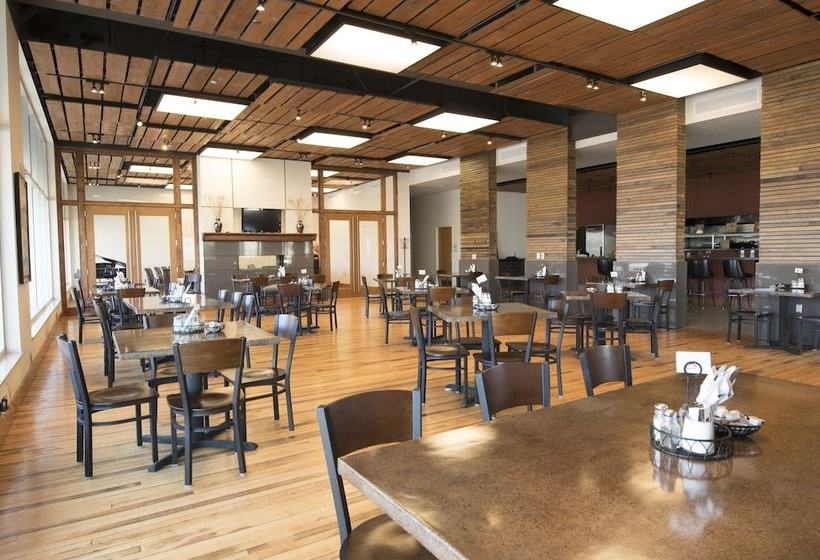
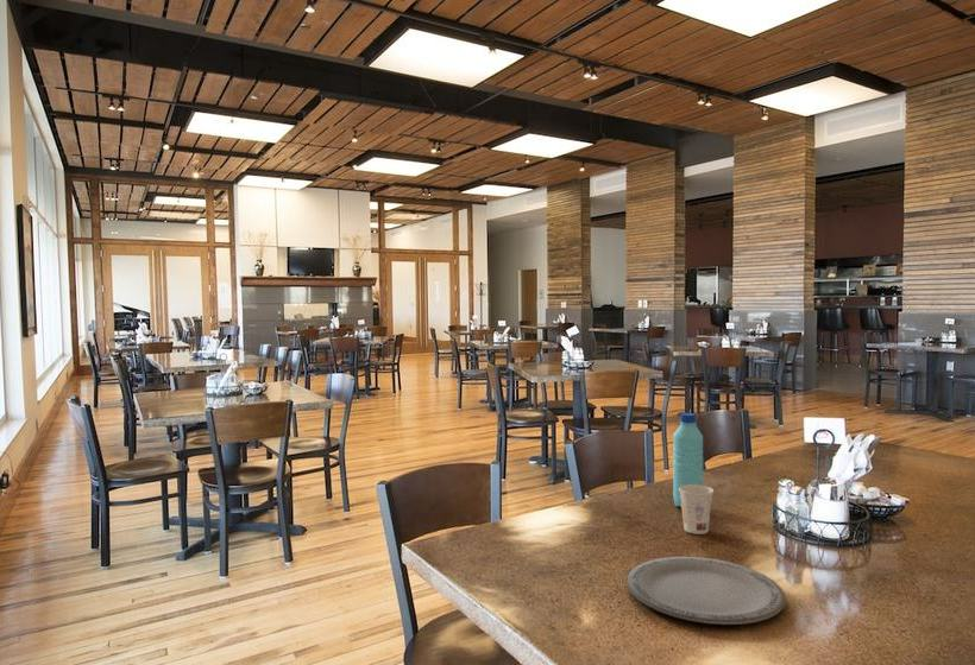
+ cup (696, 509)
+ water bottle (687, 460)
+ plate (703, 589)
